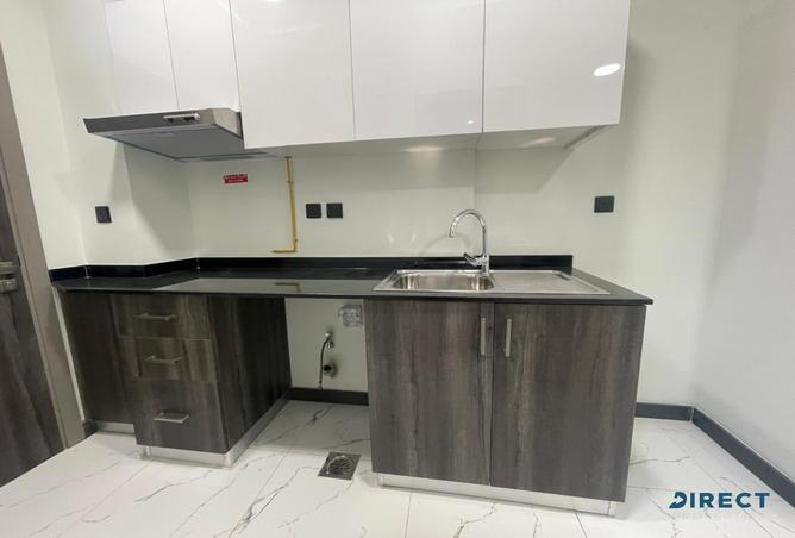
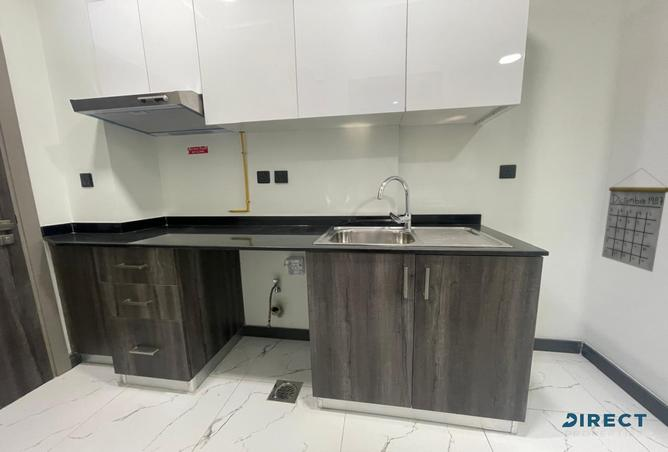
+ calendar (632, 217)
